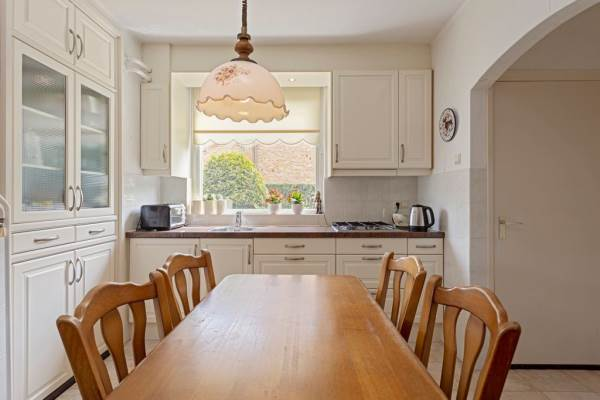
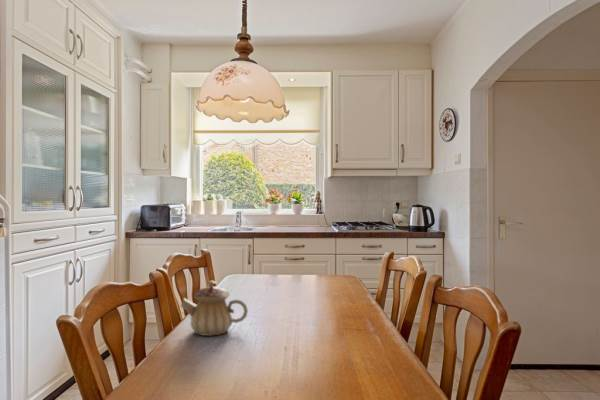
+ teapot (214, 305)
